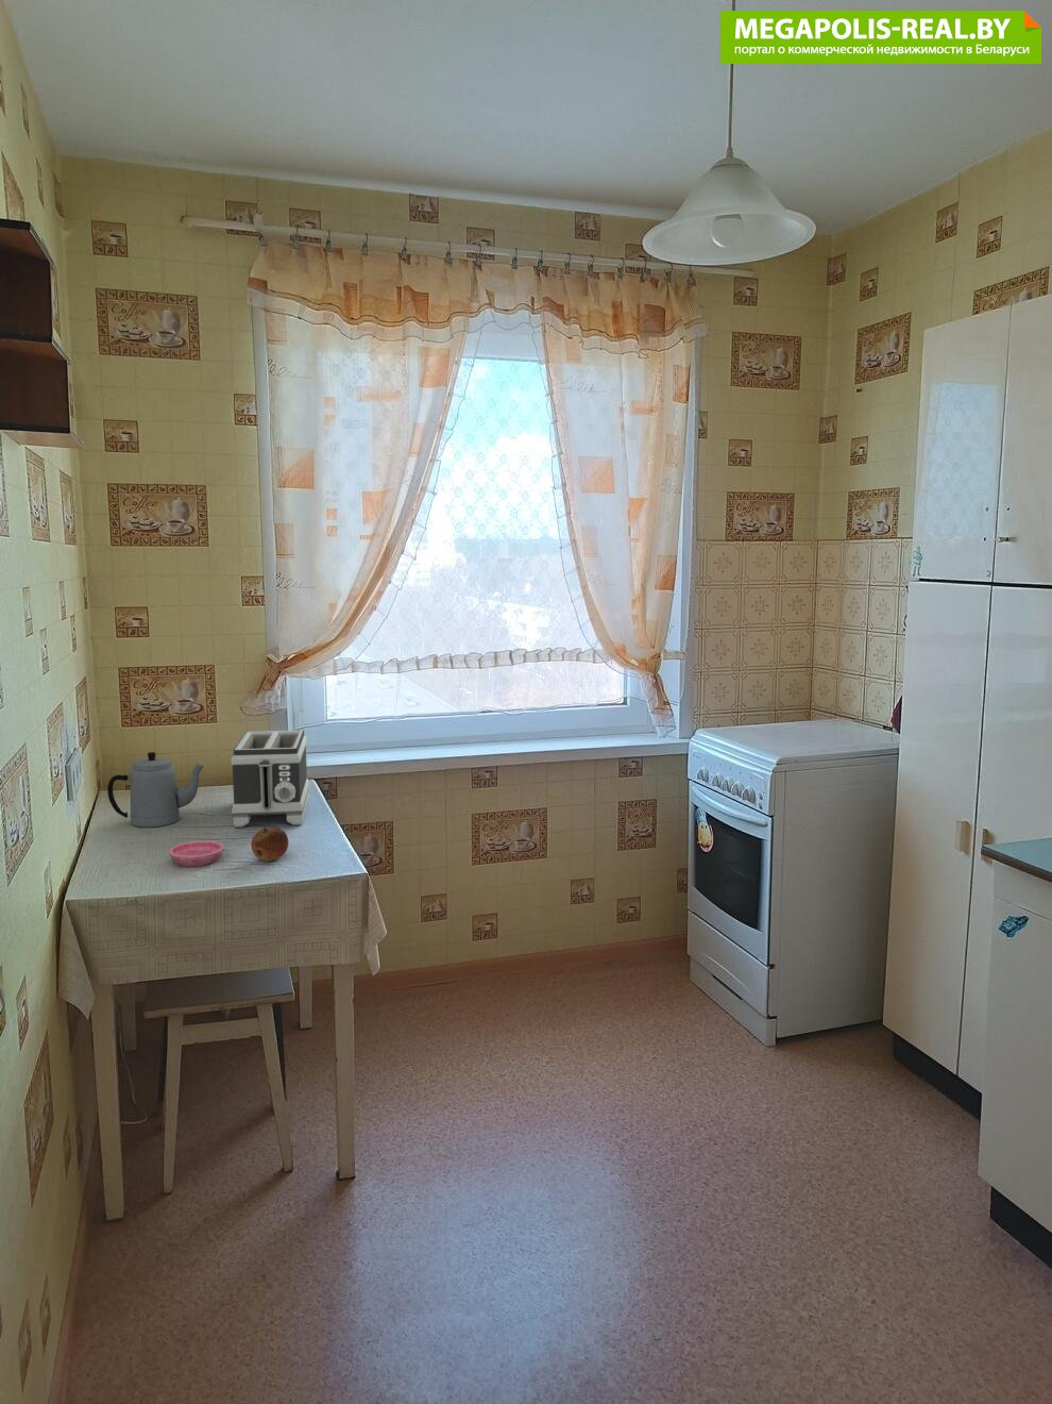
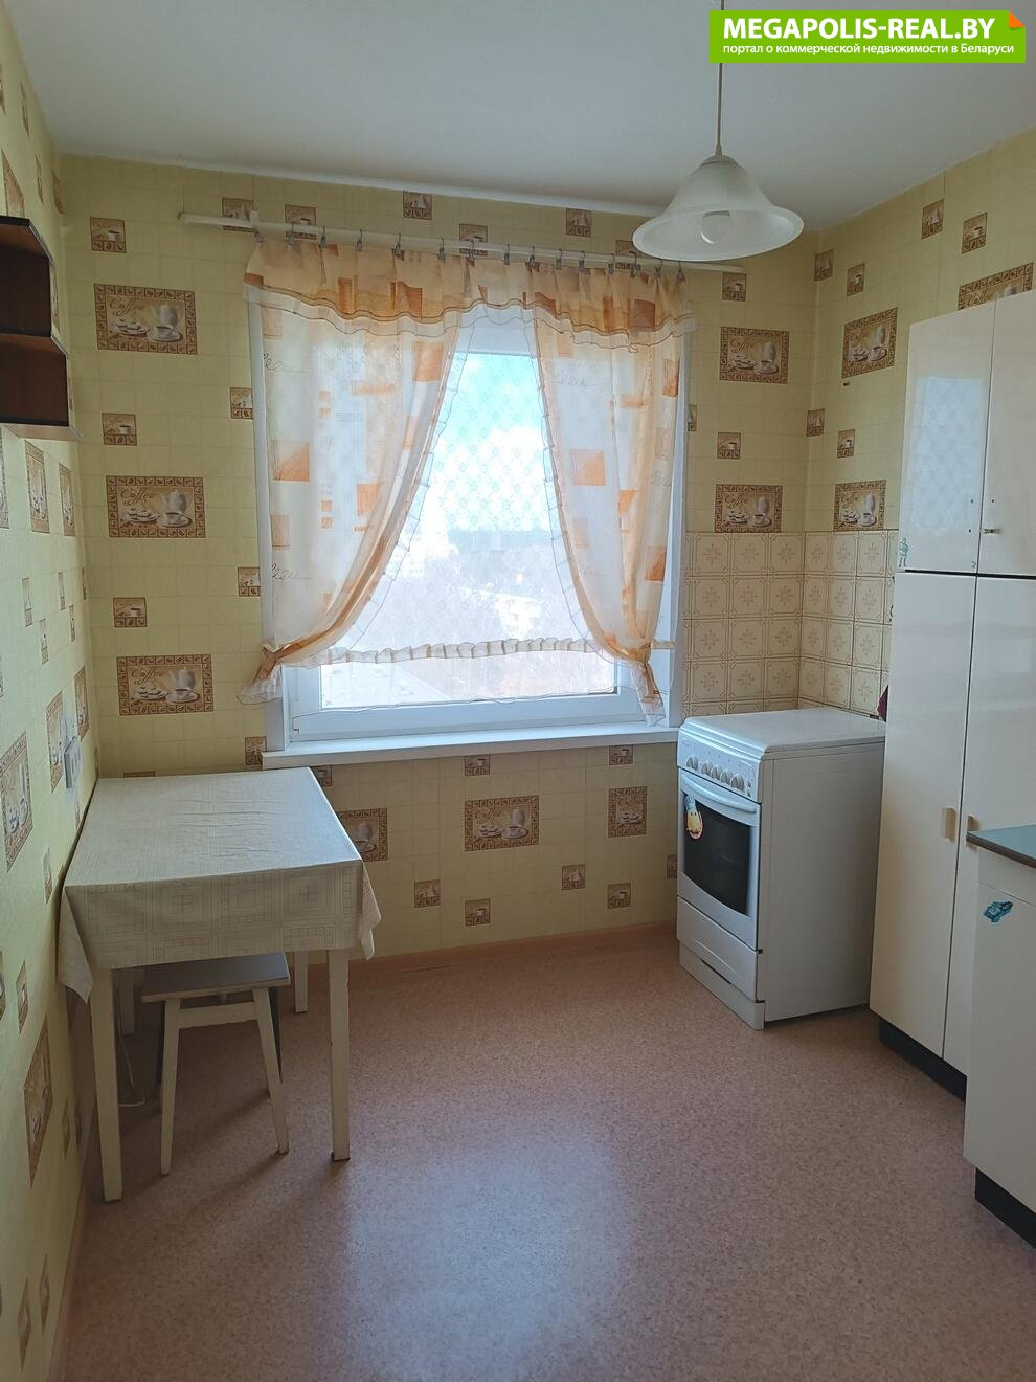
- toaster (271, 777)
- saucer (197, 855)
- teapot (156, 786)
- fruit (269, 842)
